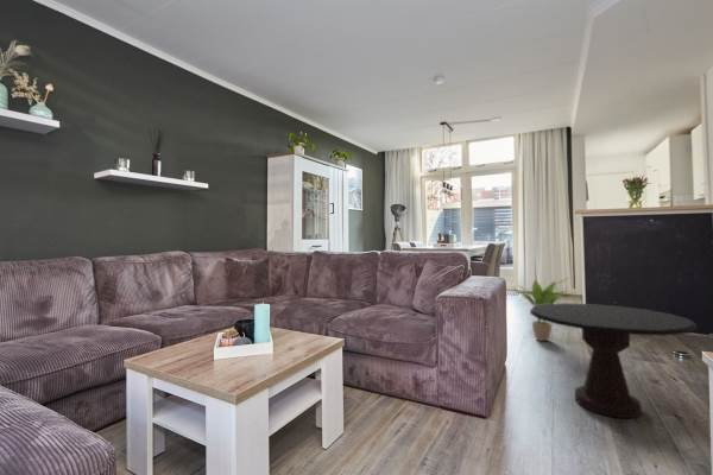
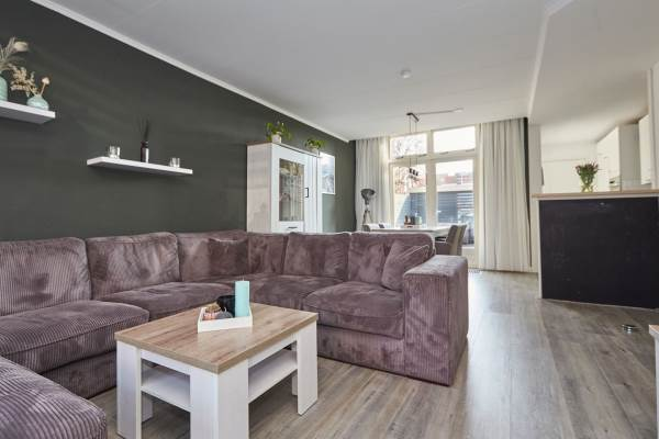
- potted plant (543, 304)
- side table (605, 359)
